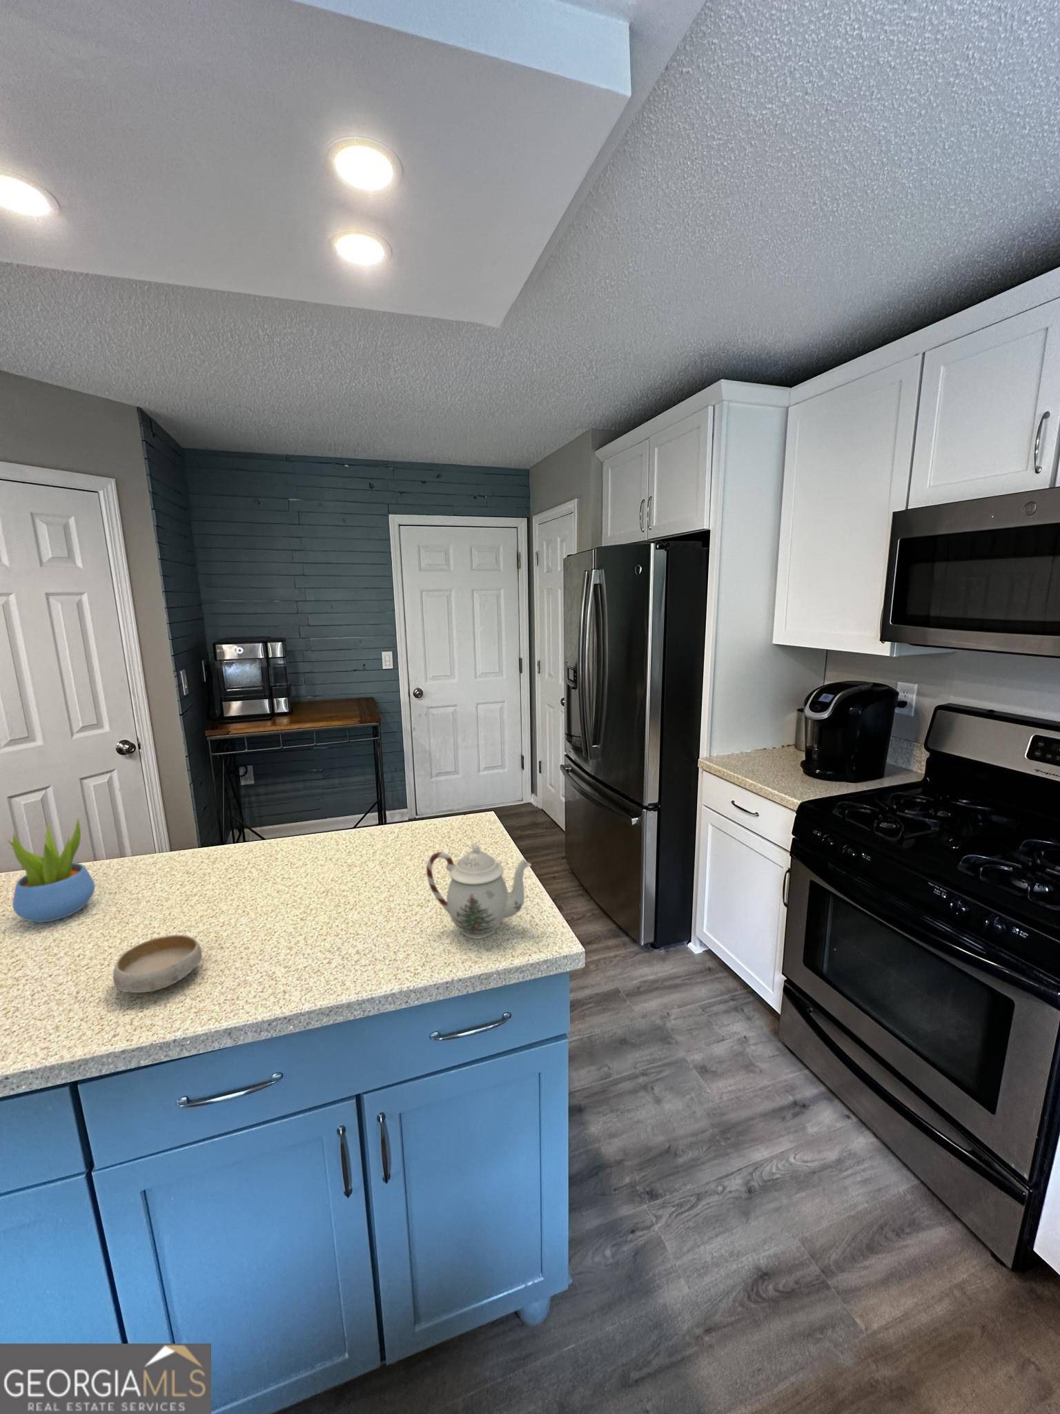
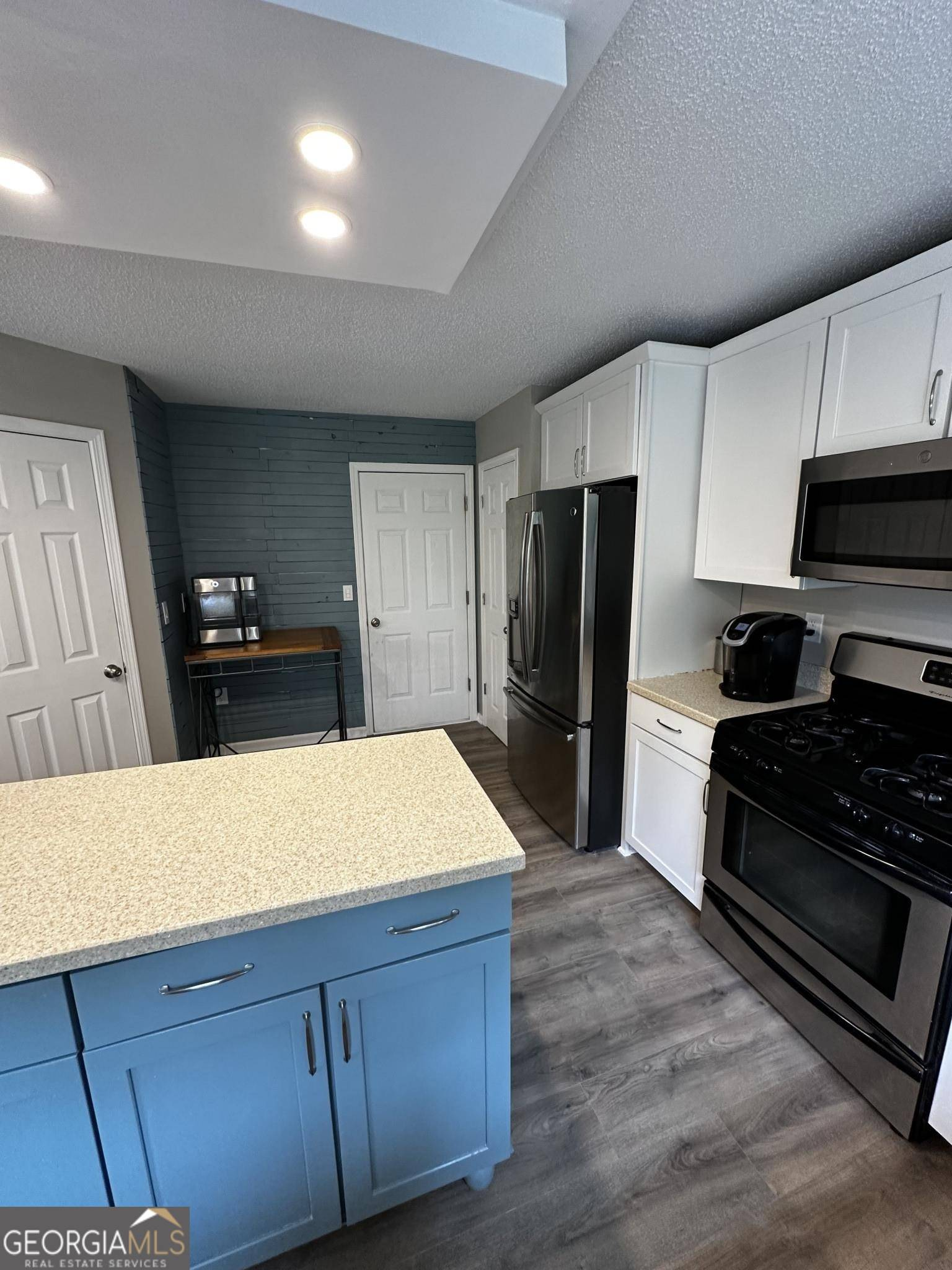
- teapot (479, 886)
- bowl (159, 965)
- succulent plant (48, 867)
